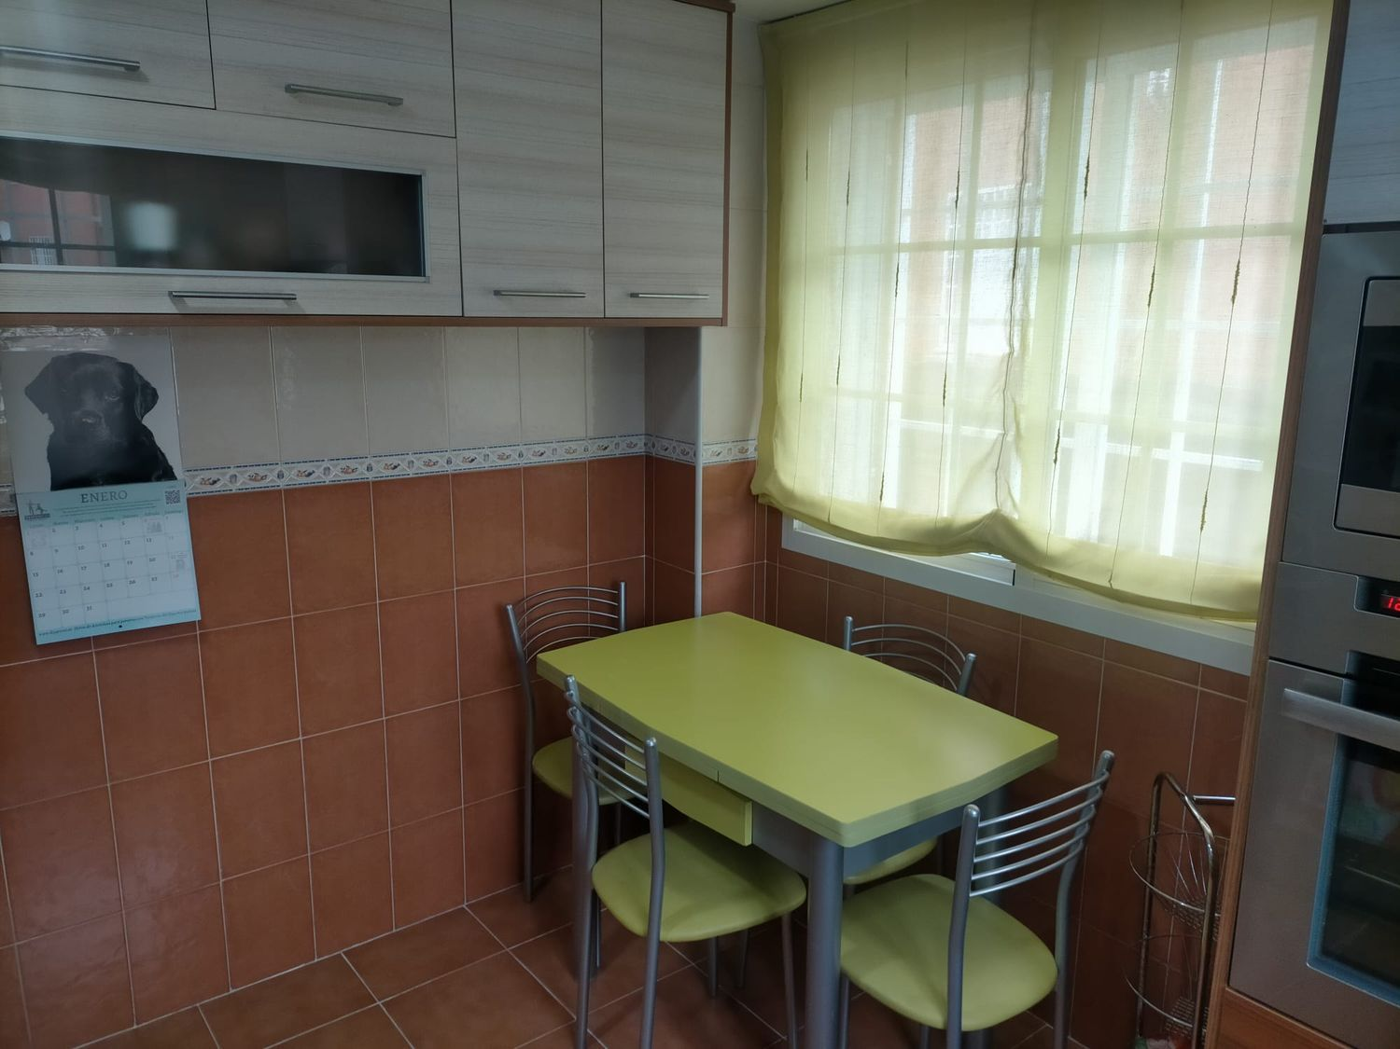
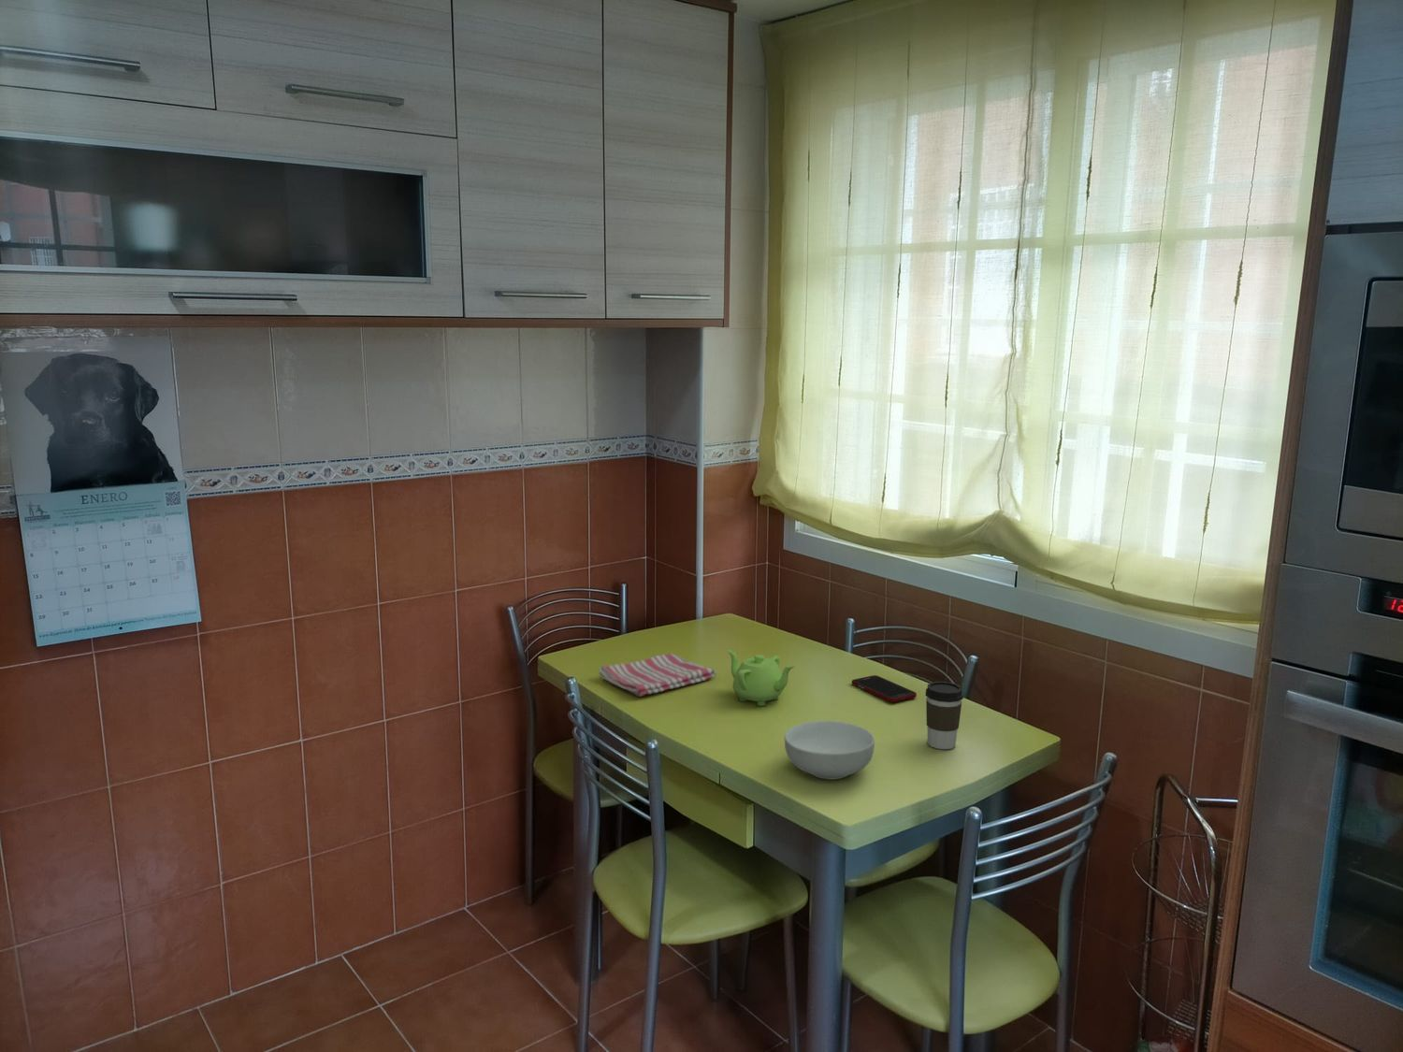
+ dish towel (657, 672)
+ teapot (759, 677)
+ cereal bowl (829, 753)
+ coffee cup (942, 715)
+ cell phone (883, 688)
